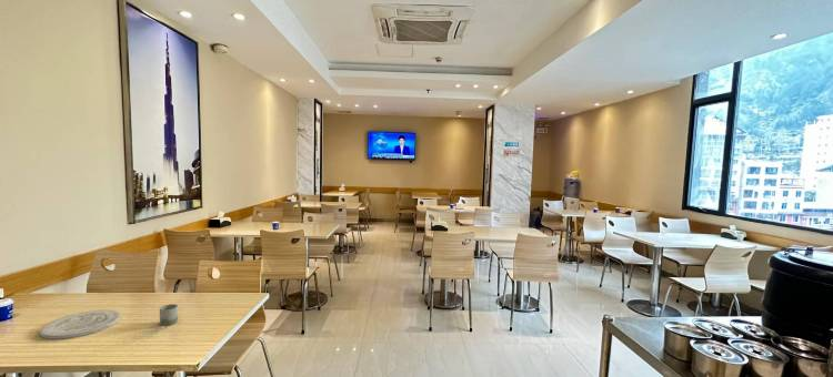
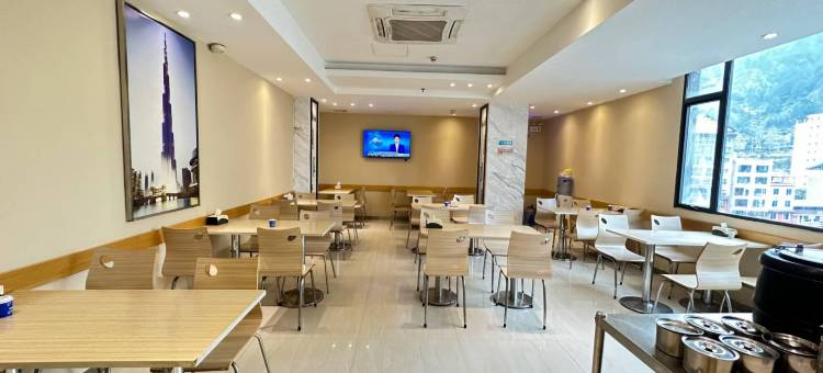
- plate (82, 323)
- cup (167, 314)
